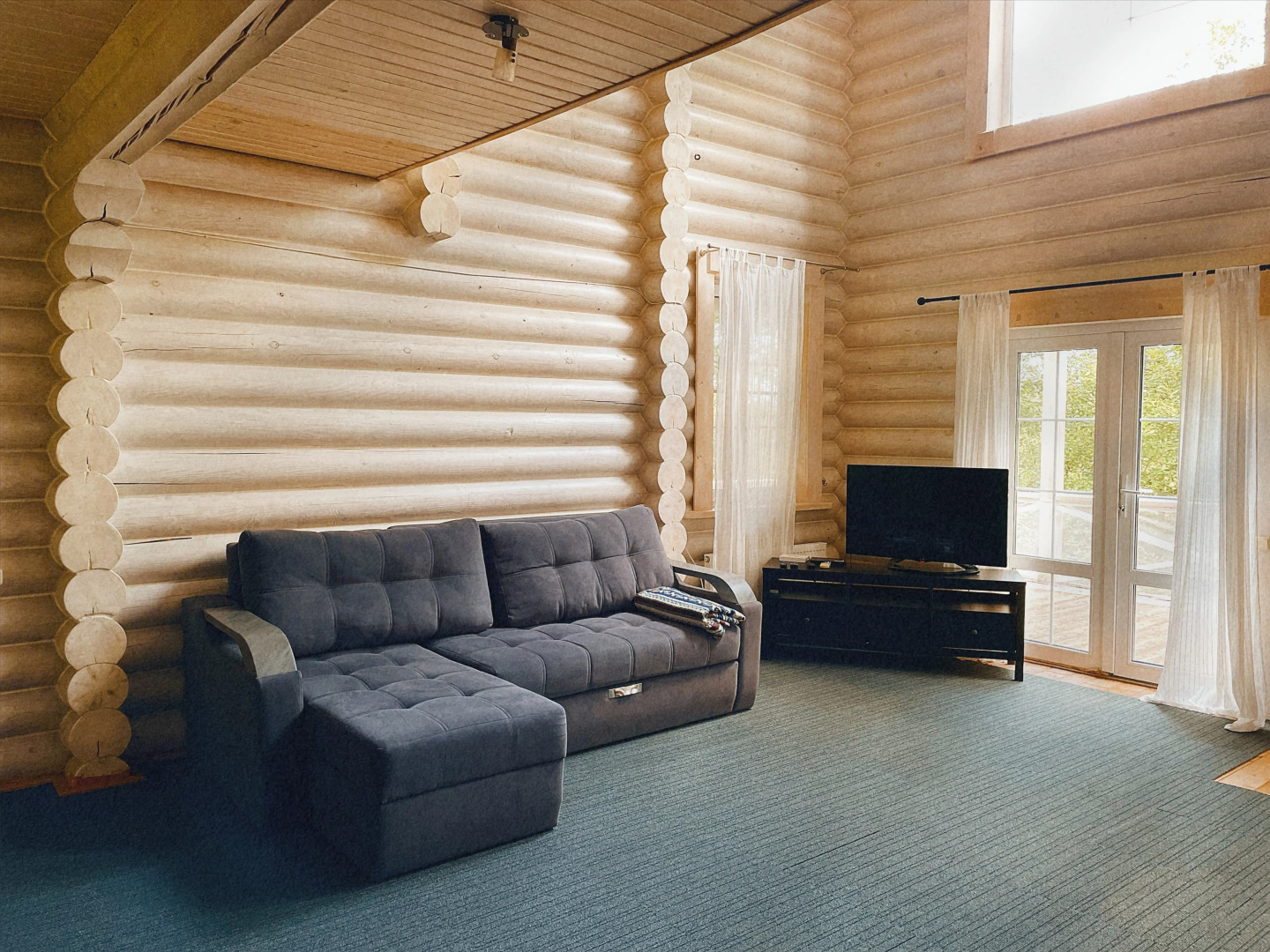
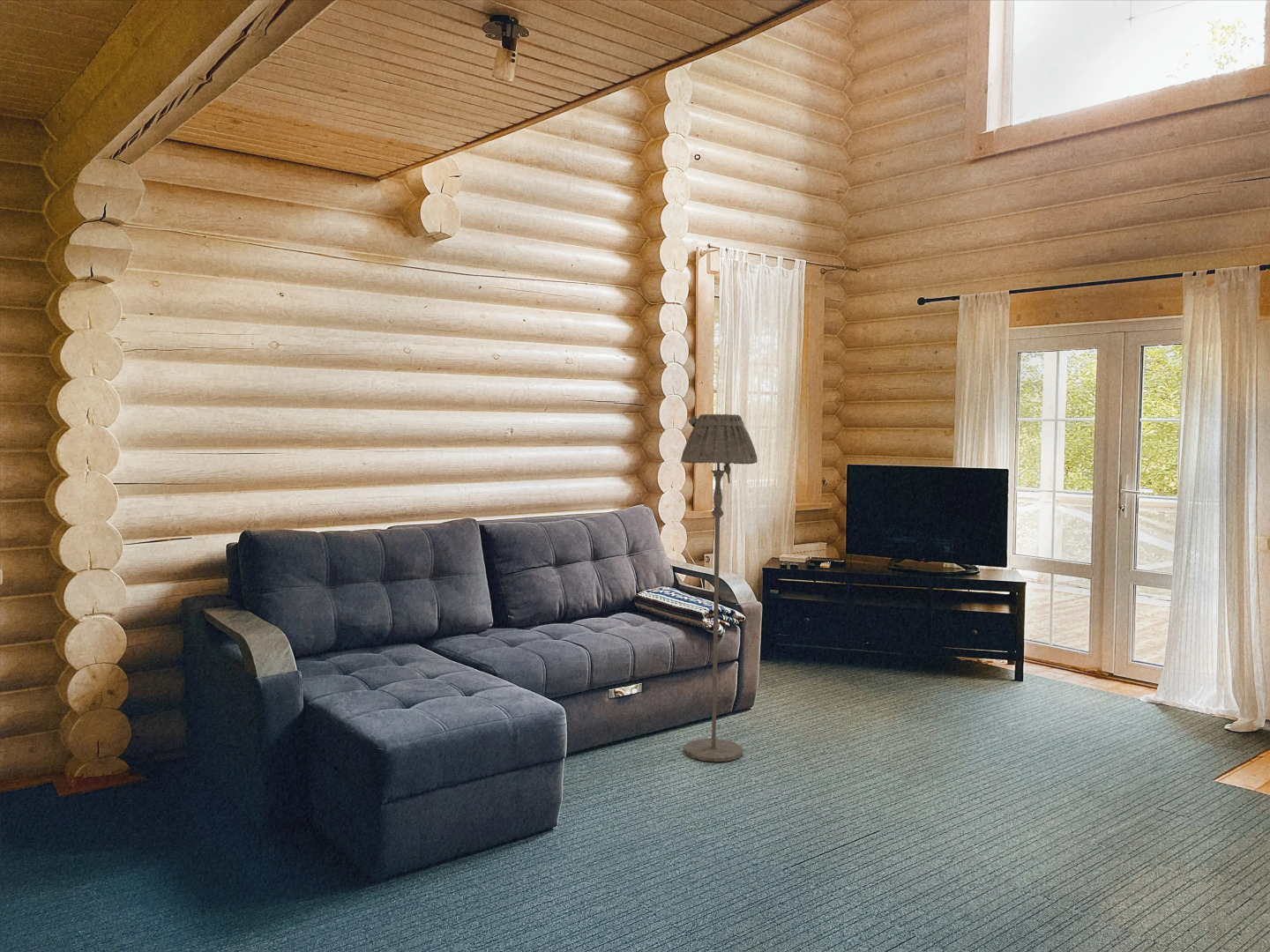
+ floor lamp (716, 584)
